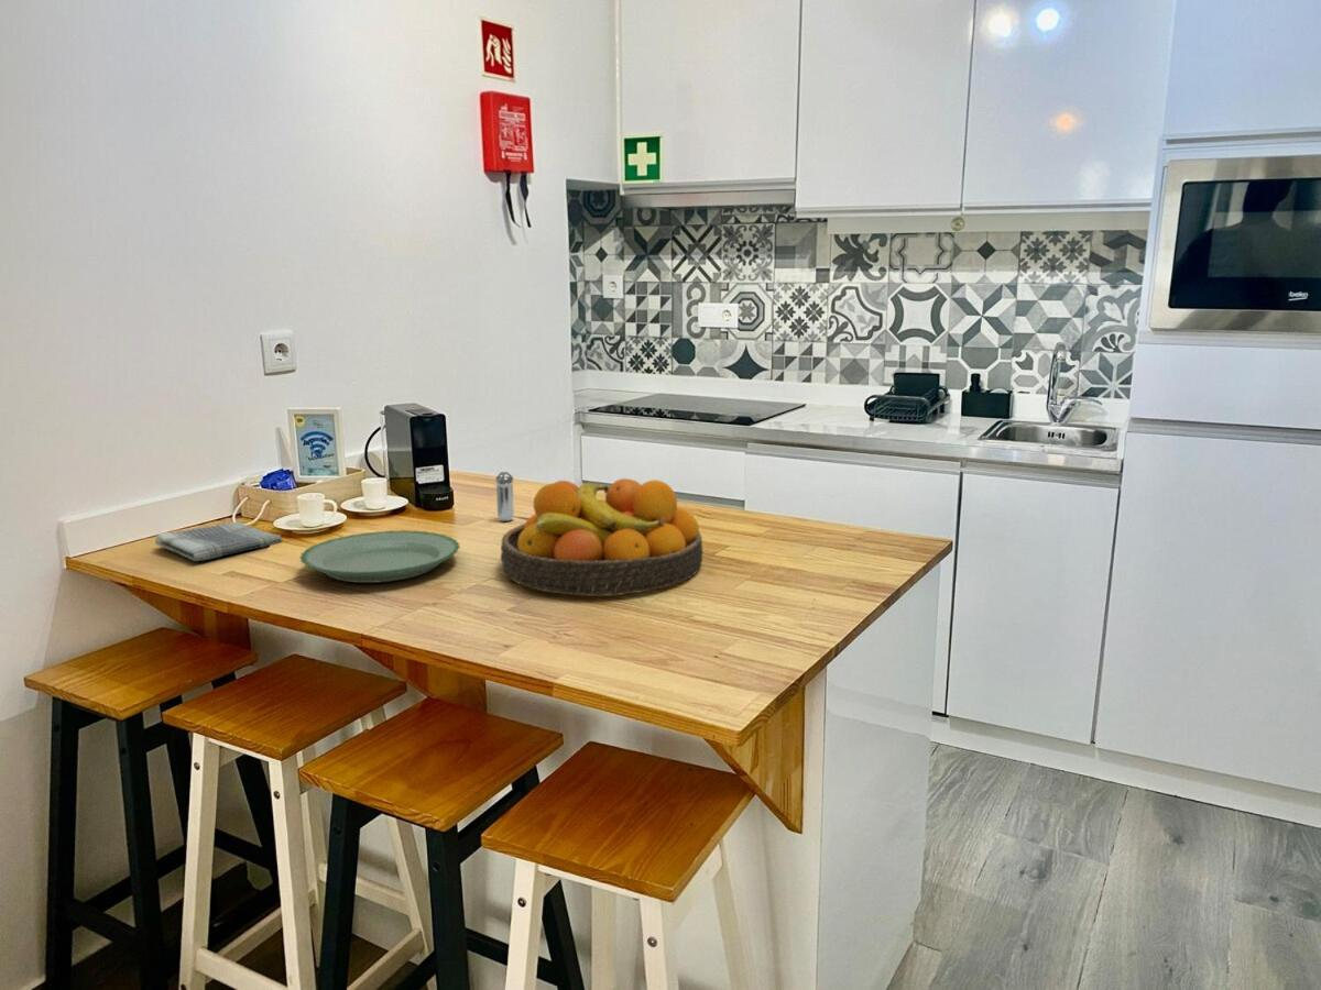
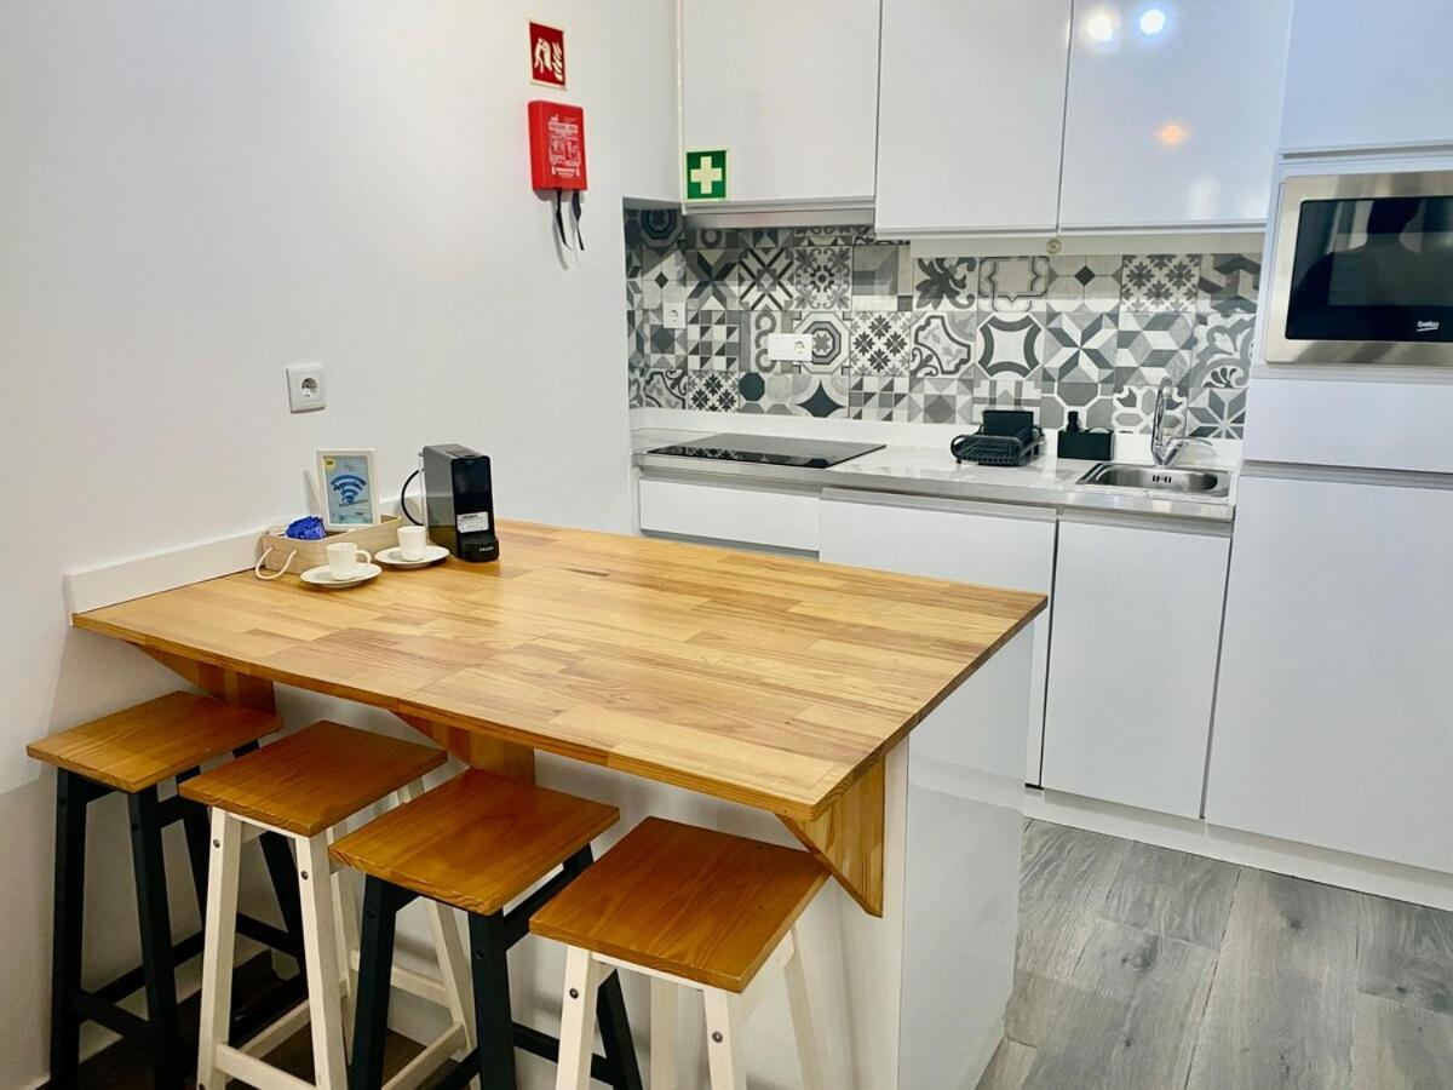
- plate (381, 558)
- fruit bowl (601, 522)
- dish towel (217, 537)
- shaker (504, 496)
